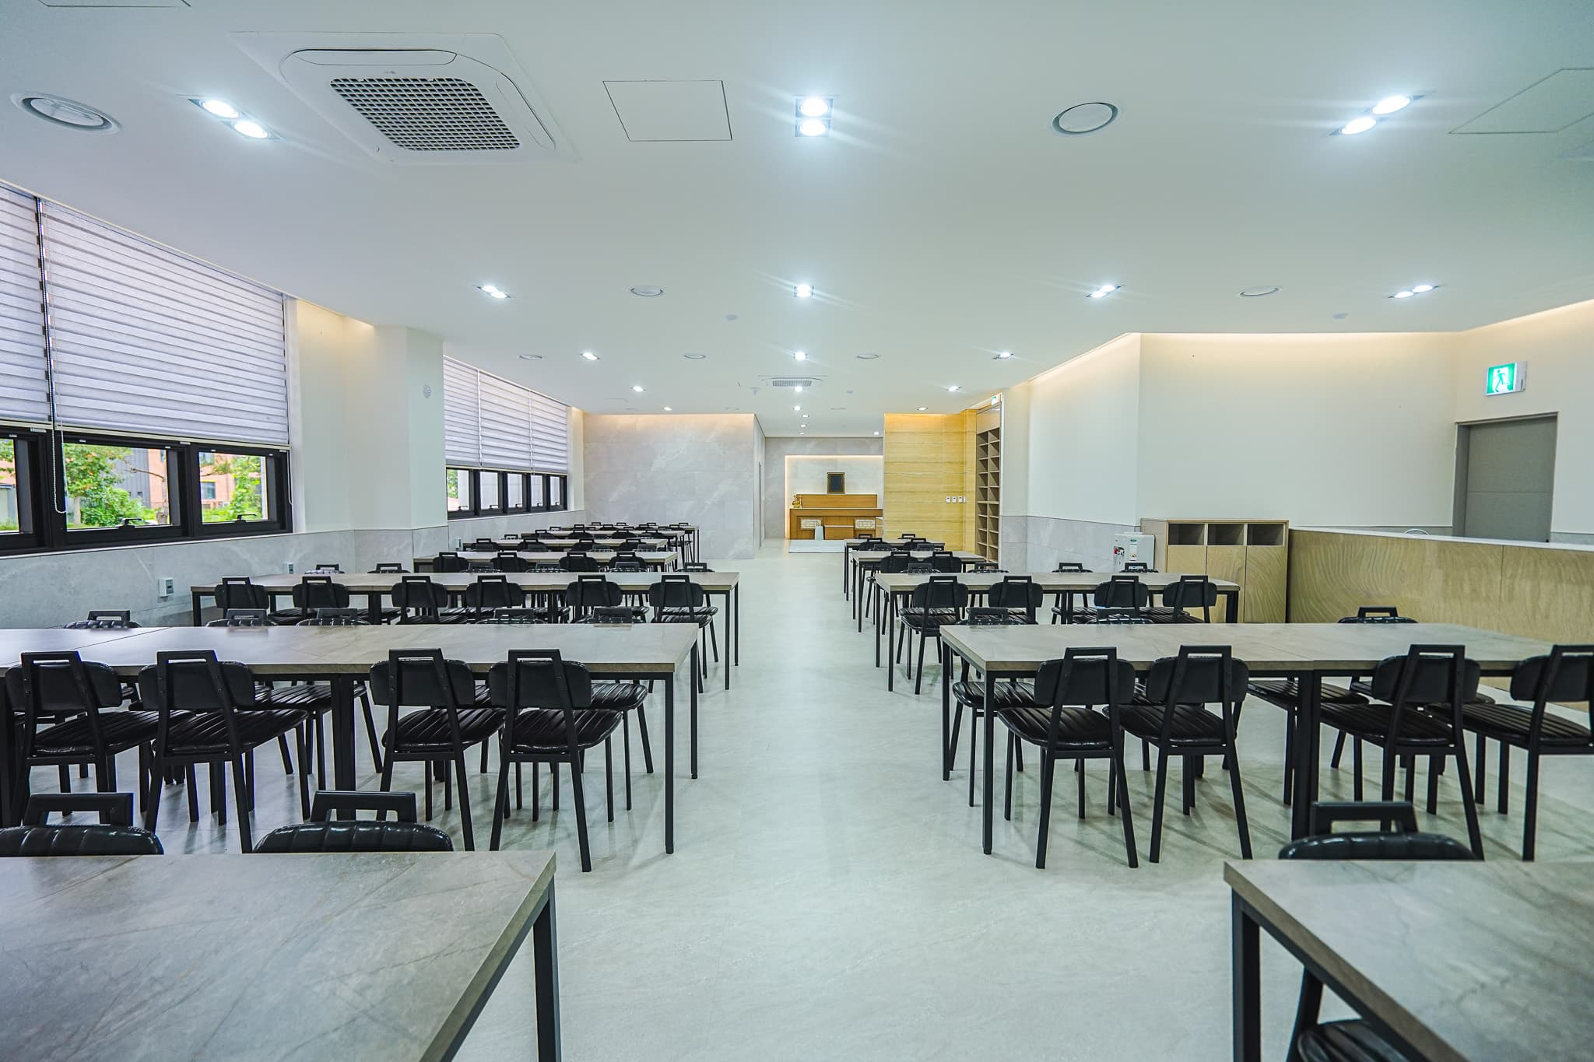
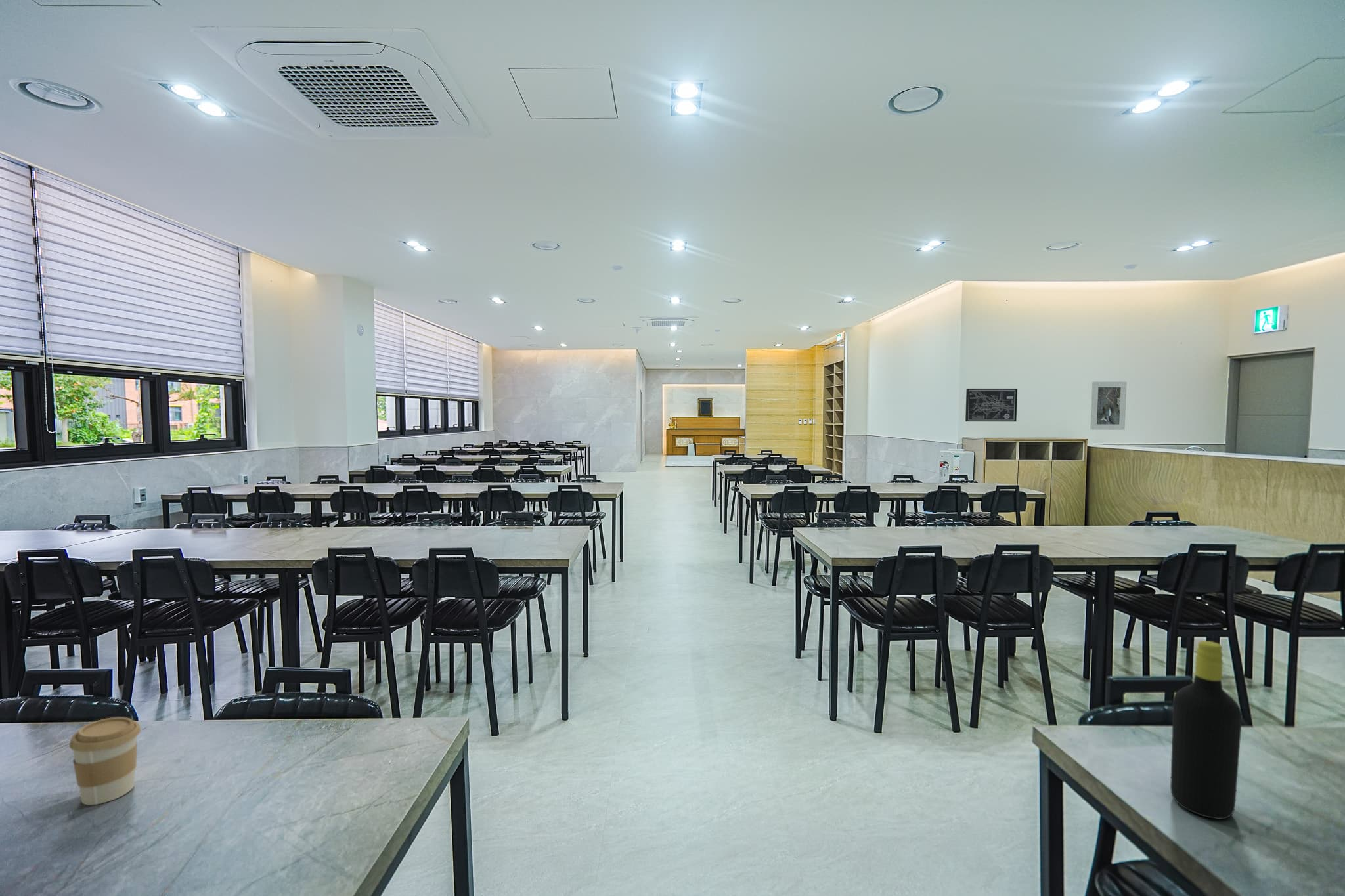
+ bottle (1205, 725)
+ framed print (1108, 406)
+ coffee cup (106, 758)
+ wall art (991, 405)
